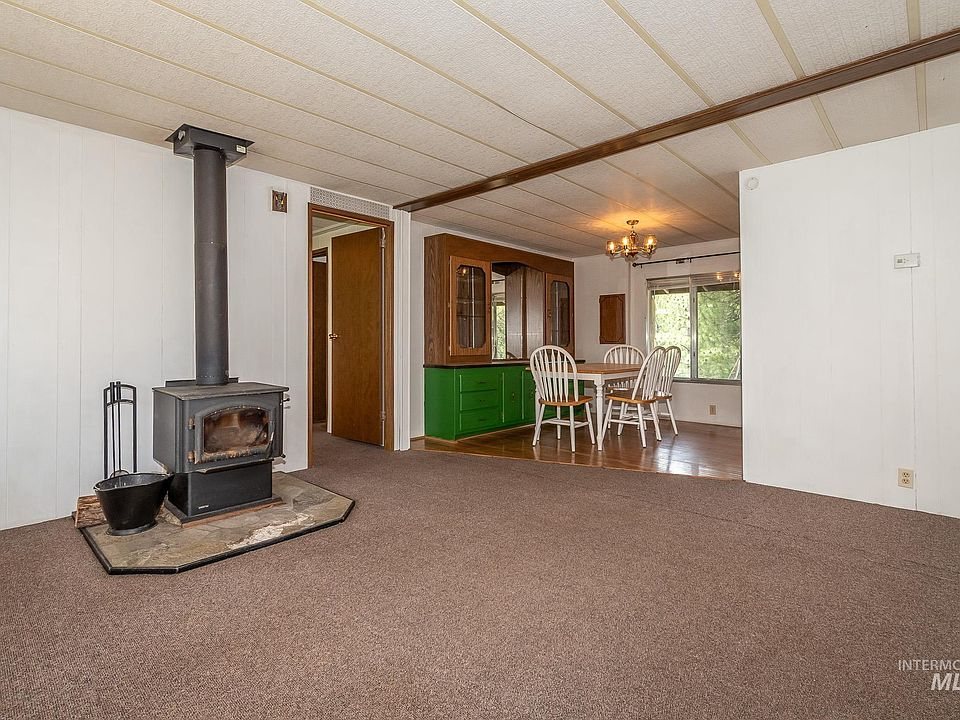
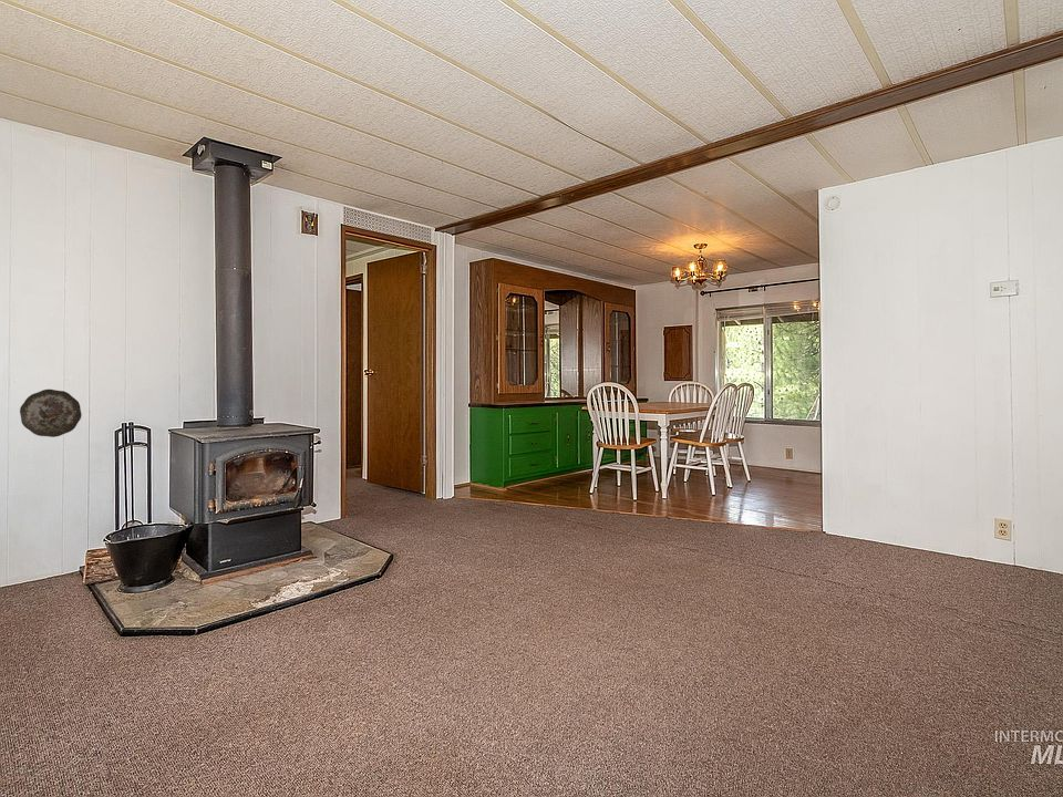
+ decorative plate (51, 413)
